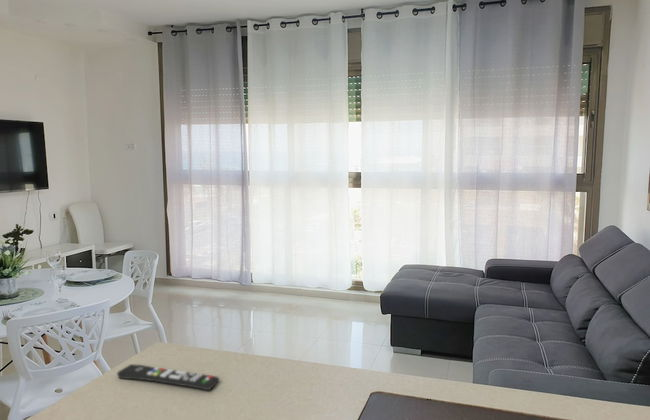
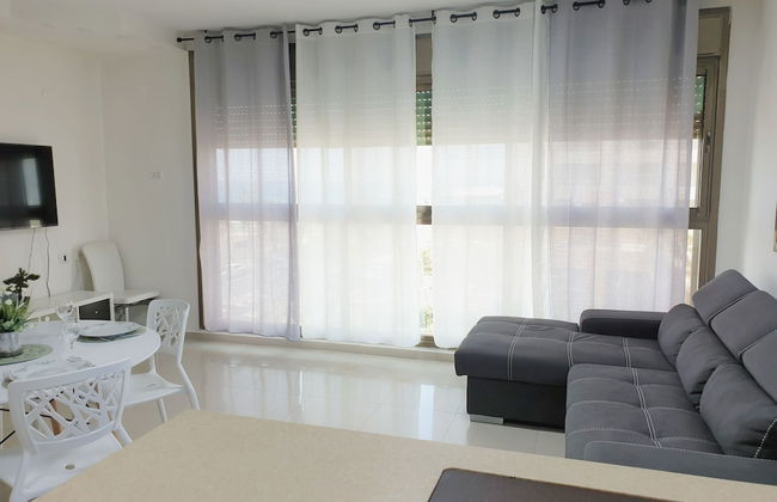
- remote control (167, 376)
